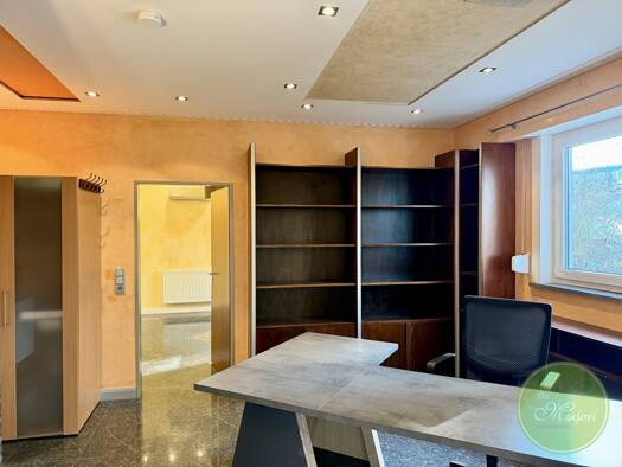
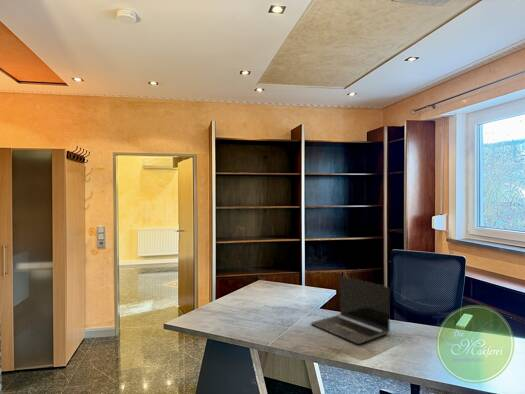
+ laptop (348, 306)
